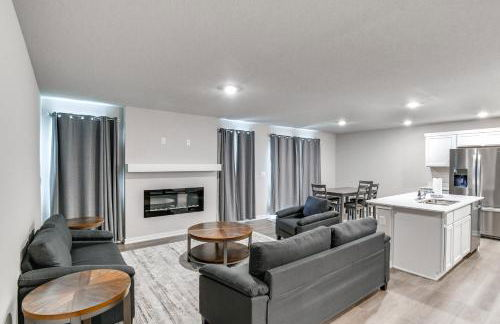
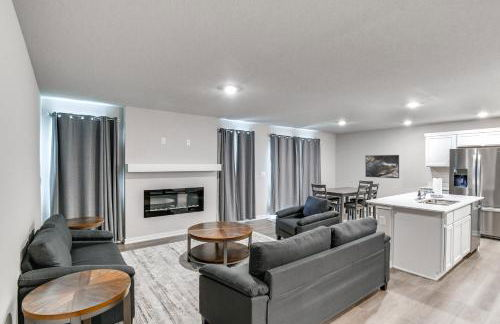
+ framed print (381, 166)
